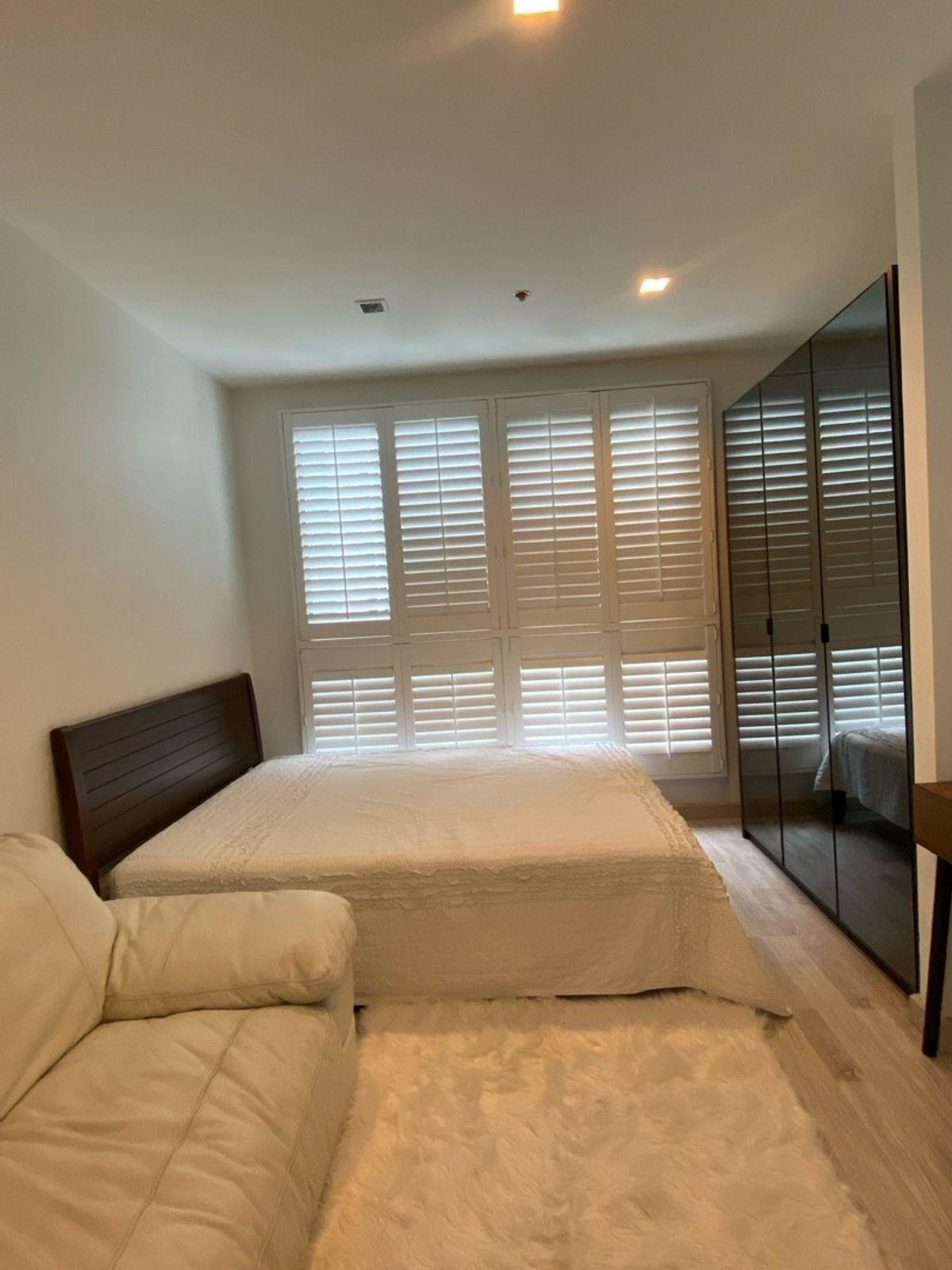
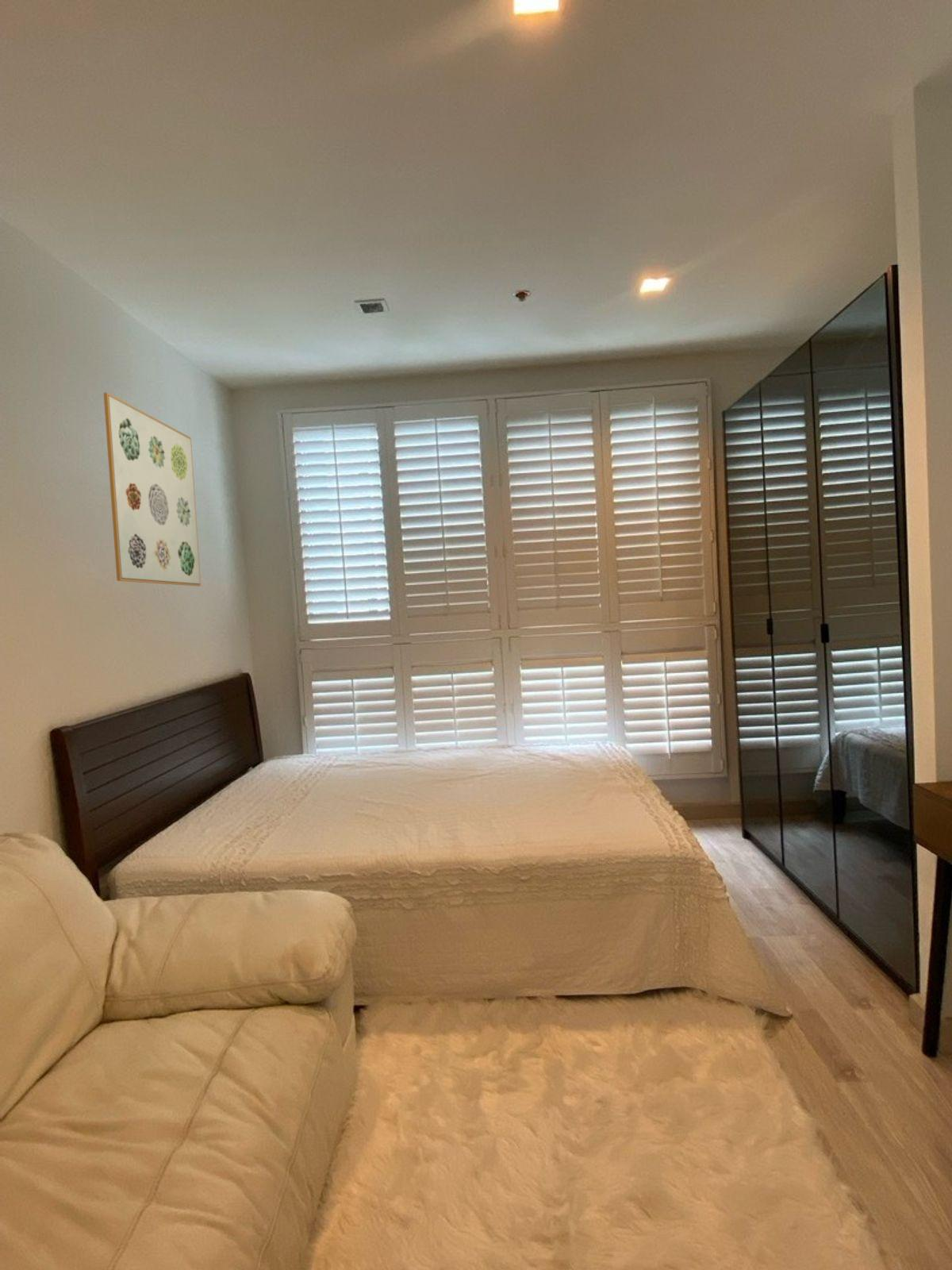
+ wall art (158, 501)
